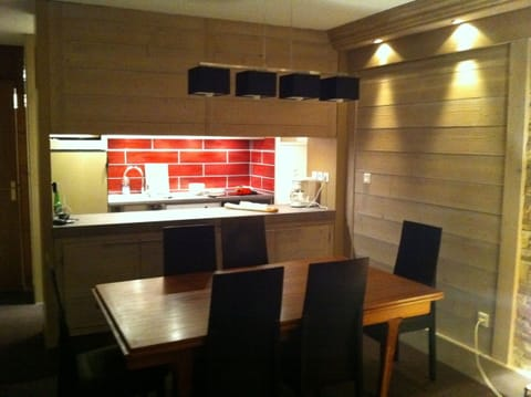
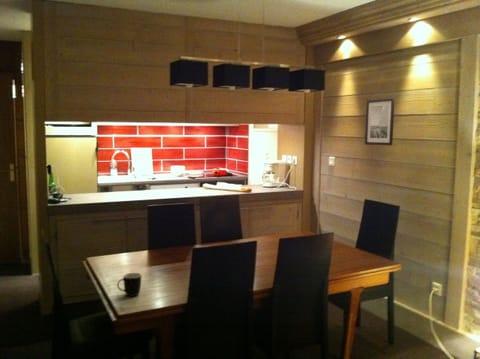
+ mug (129, 285)
+ wall art (379, 122)
